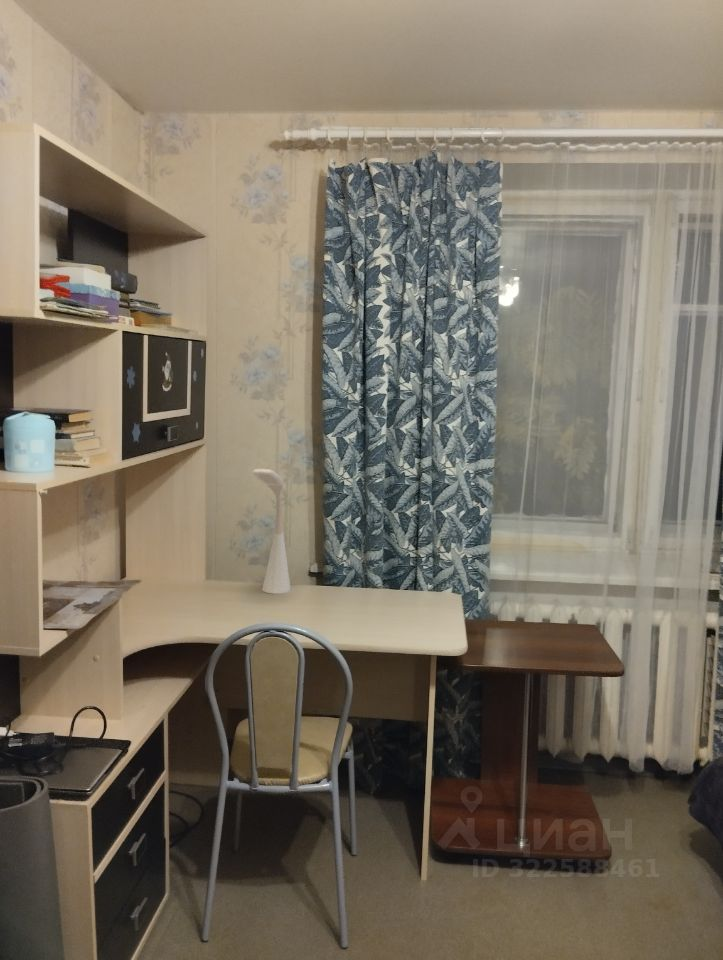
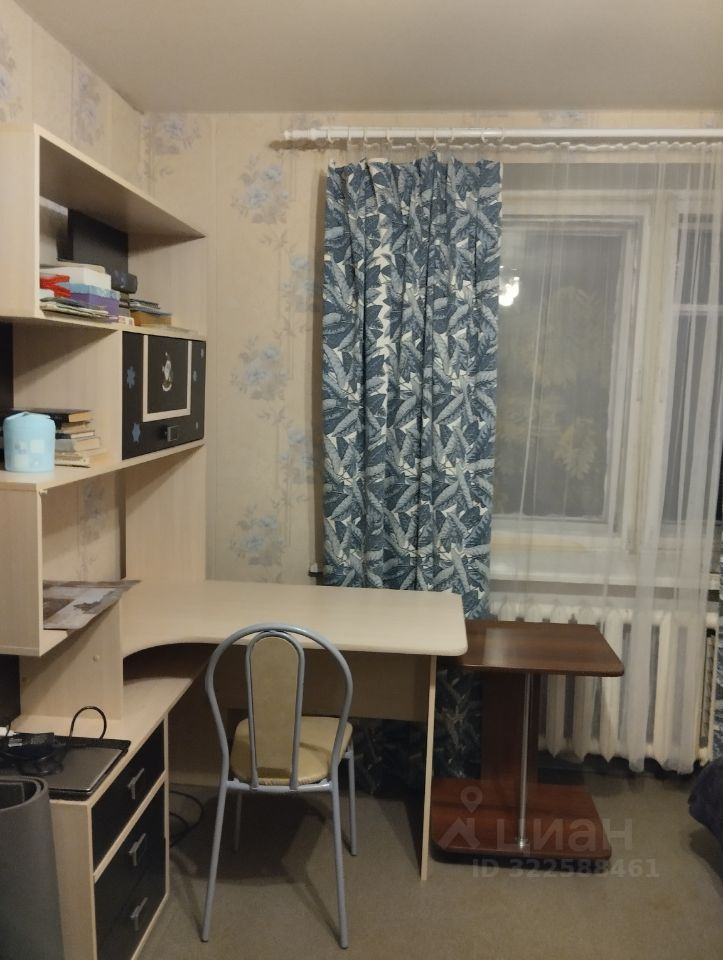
- desk lamp (274, 532)
